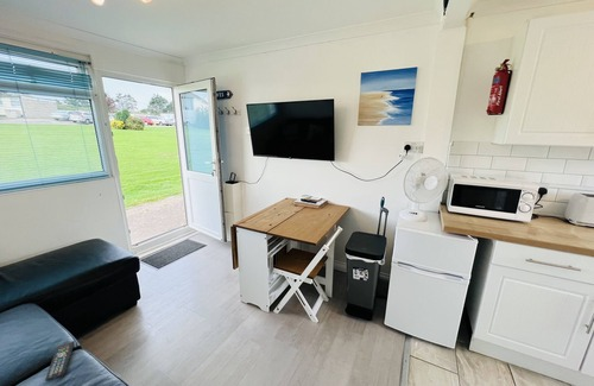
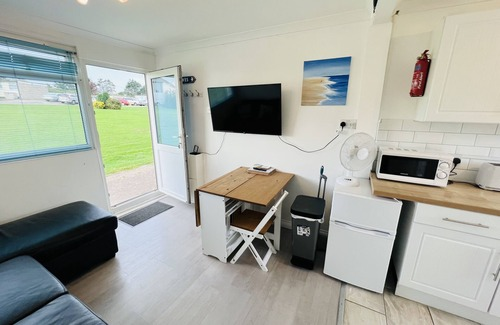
- remote control (61, 359)
